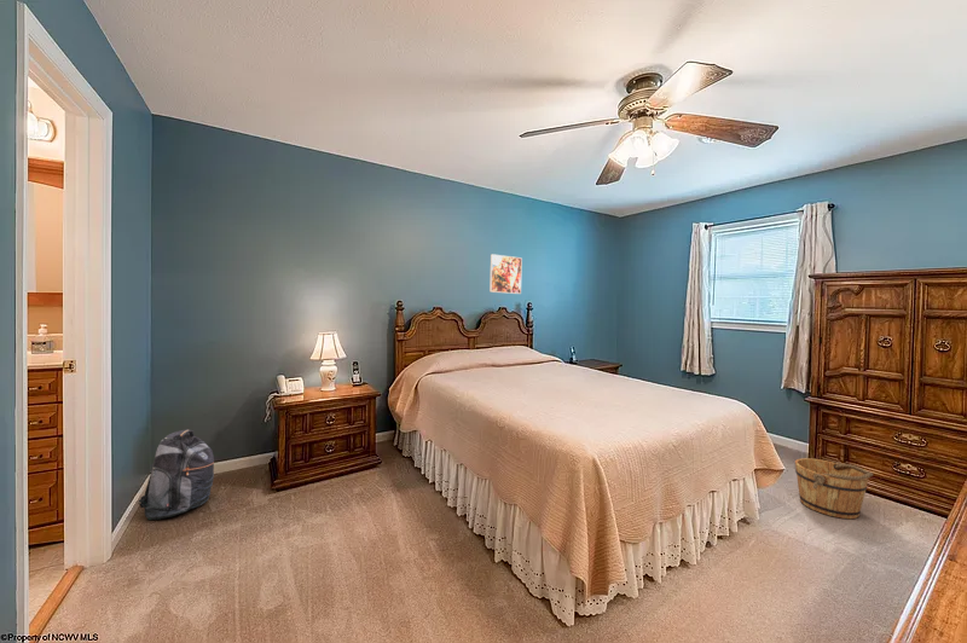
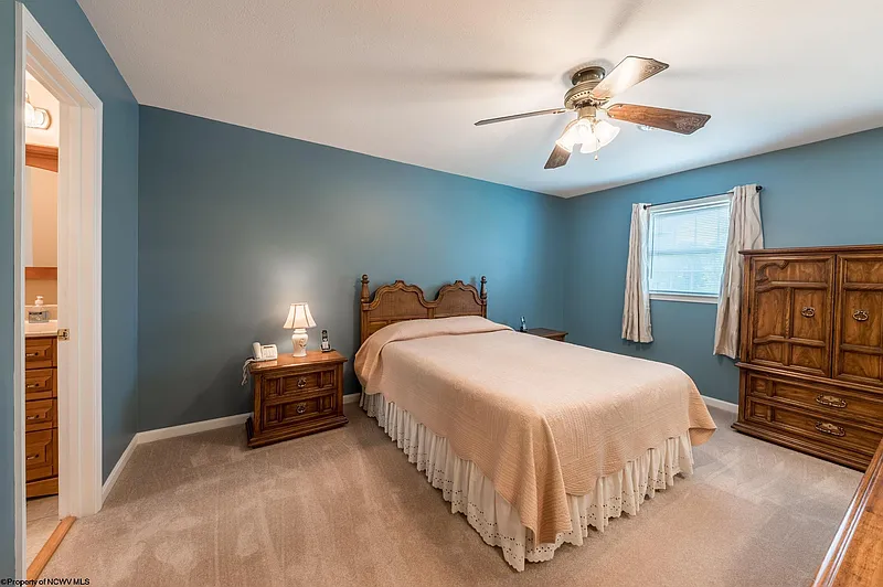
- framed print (505, 274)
- backpack (179, 468)
- bucket (830, 485)
